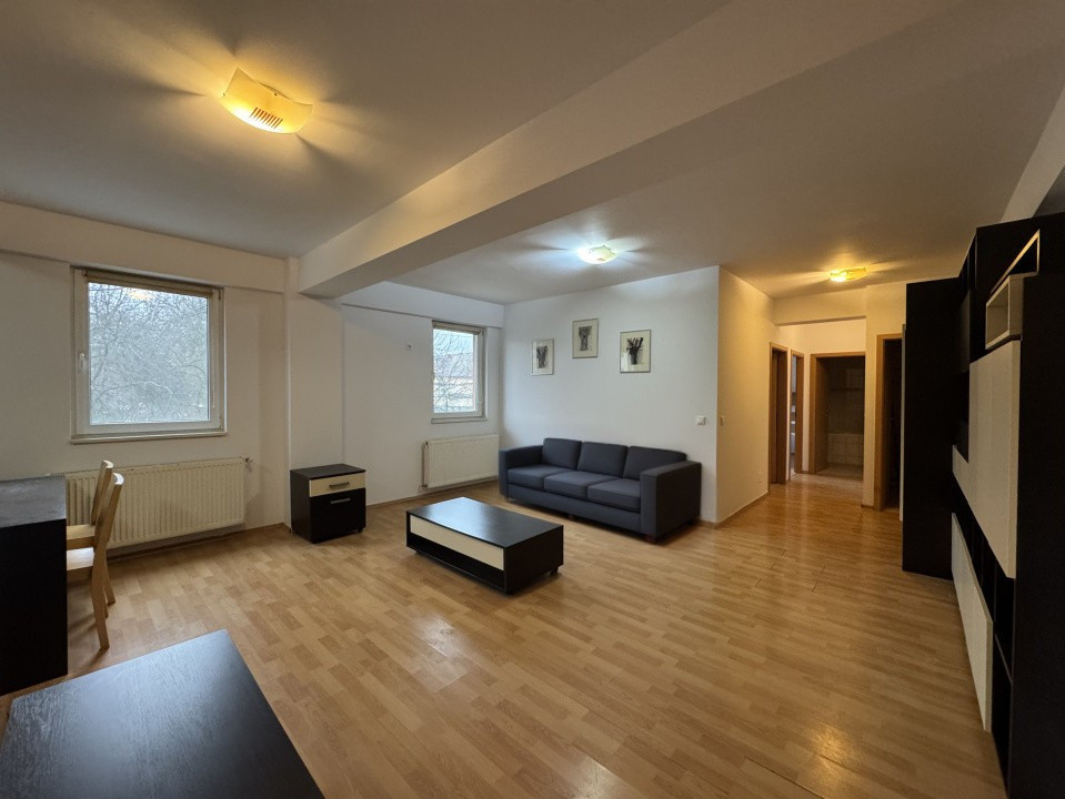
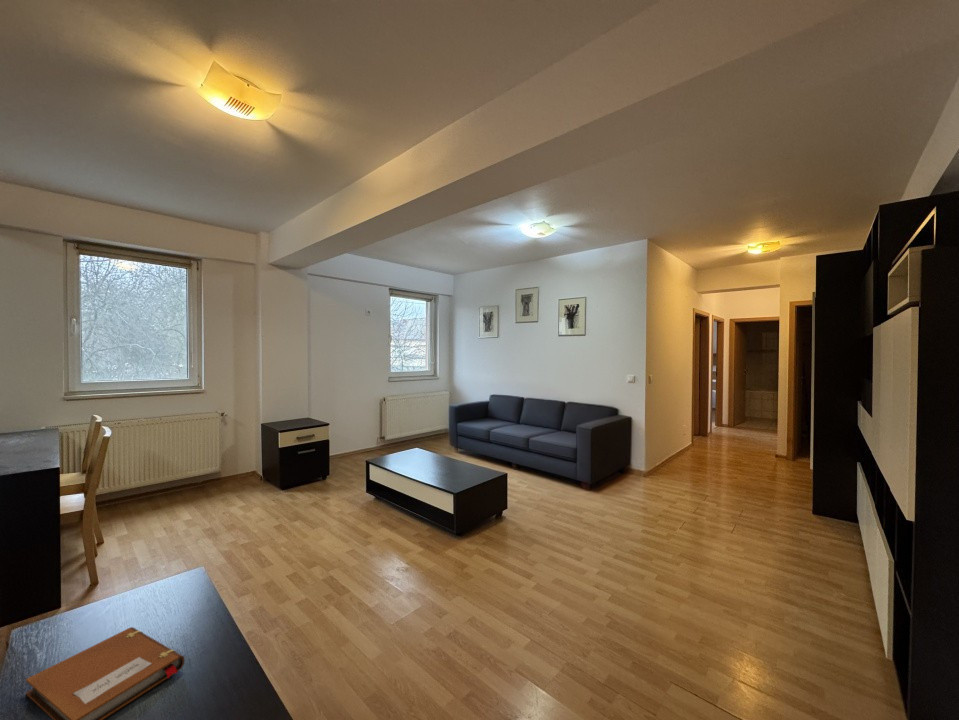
+ notebook (110, 673)
